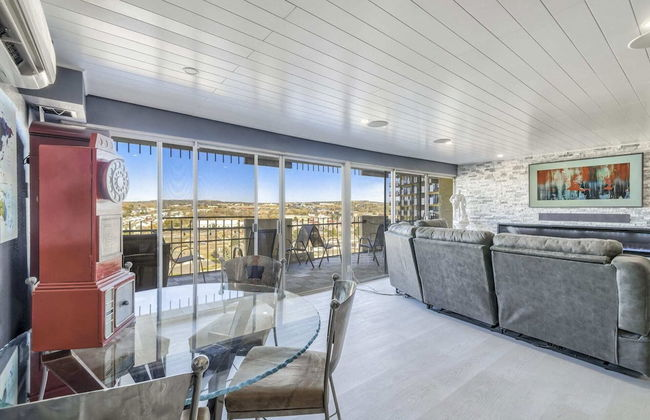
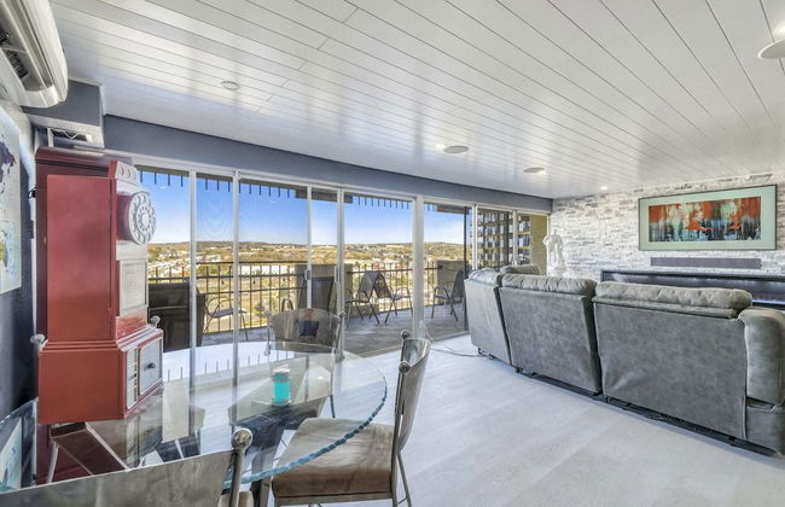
+ jar (281, 386)
